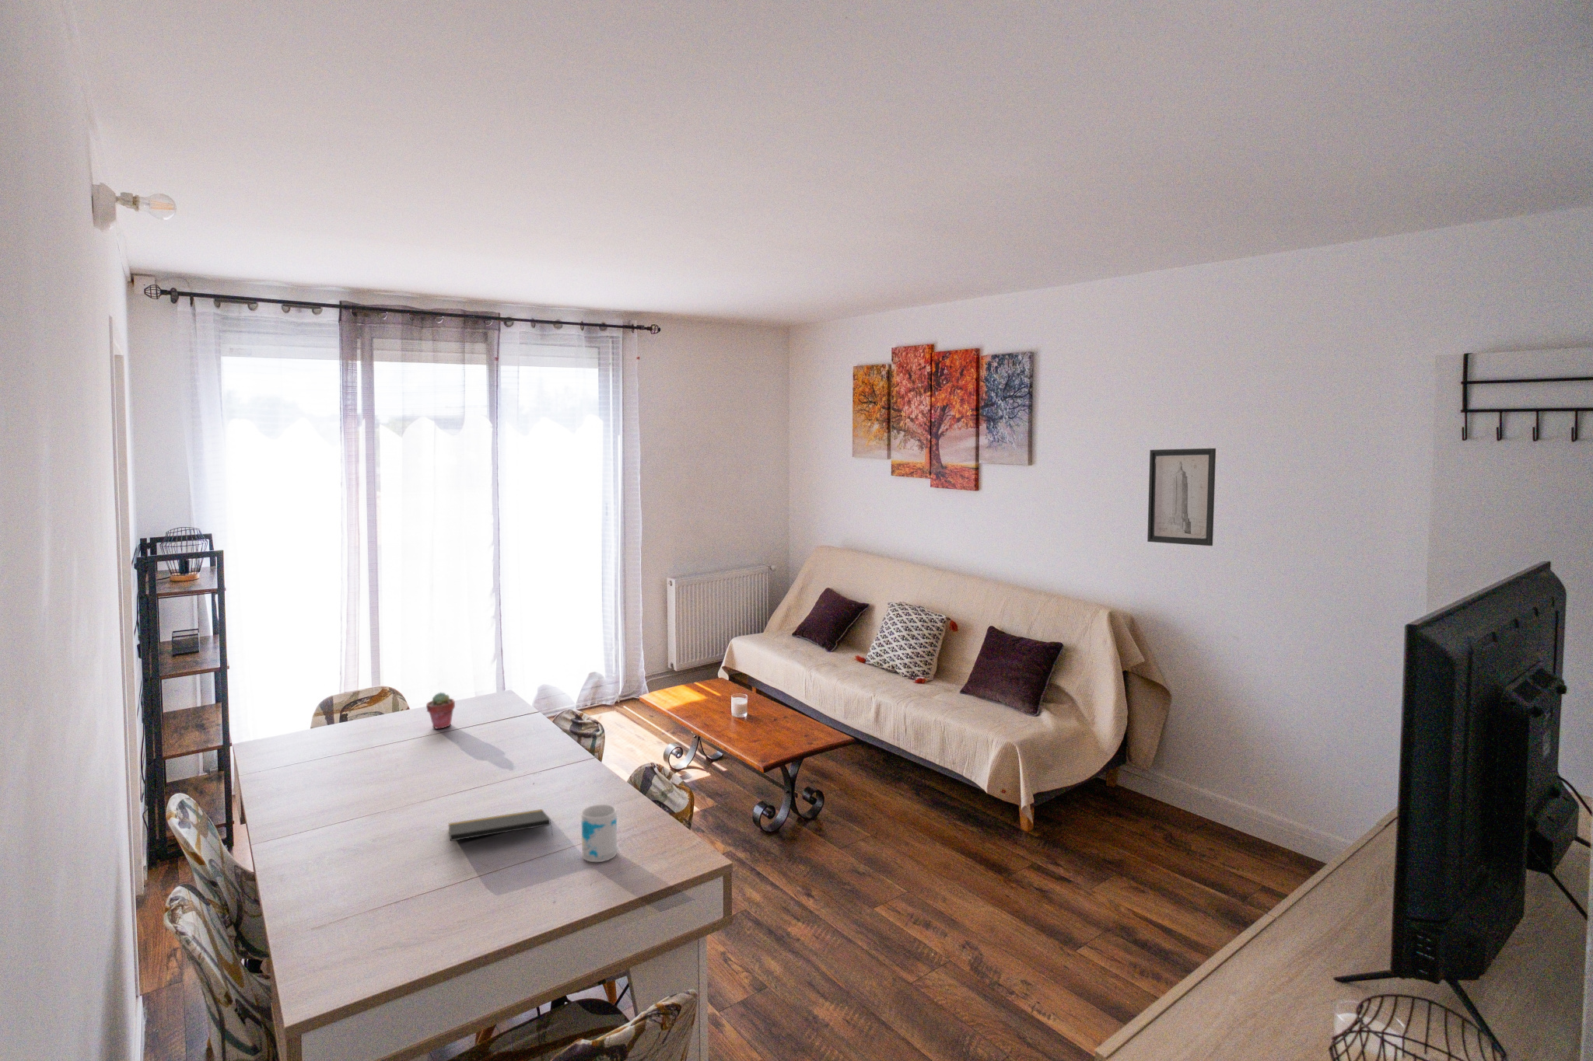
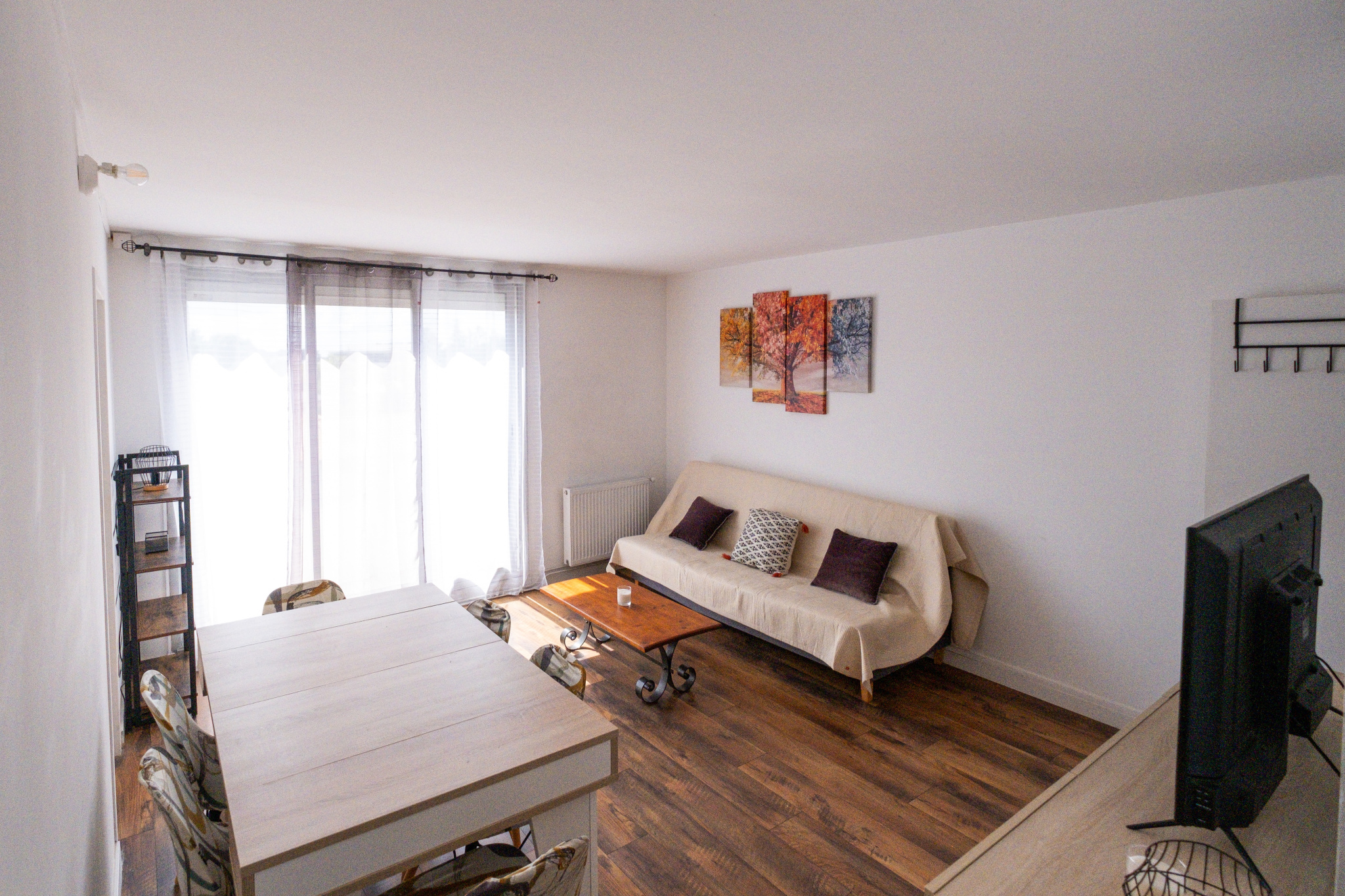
- potted succulent (441, 709)
- mug (597, 829)
- notepad (499, 824)
- wall art (1180, 496)
